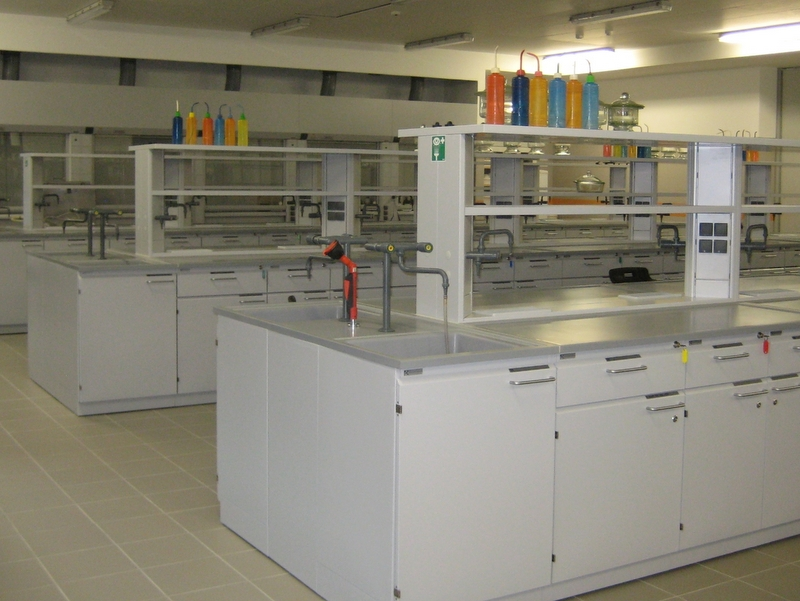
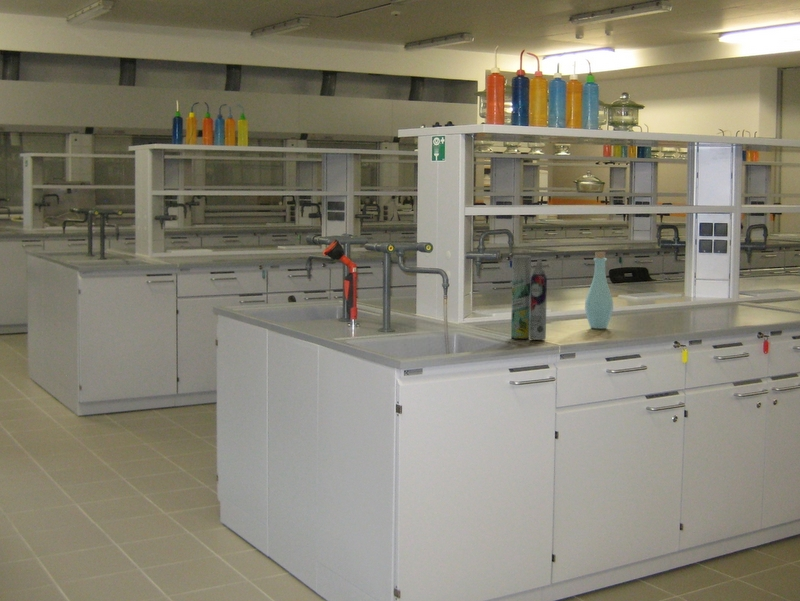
+ bottle (599, 289)
+ aerosol can (529, 297)
